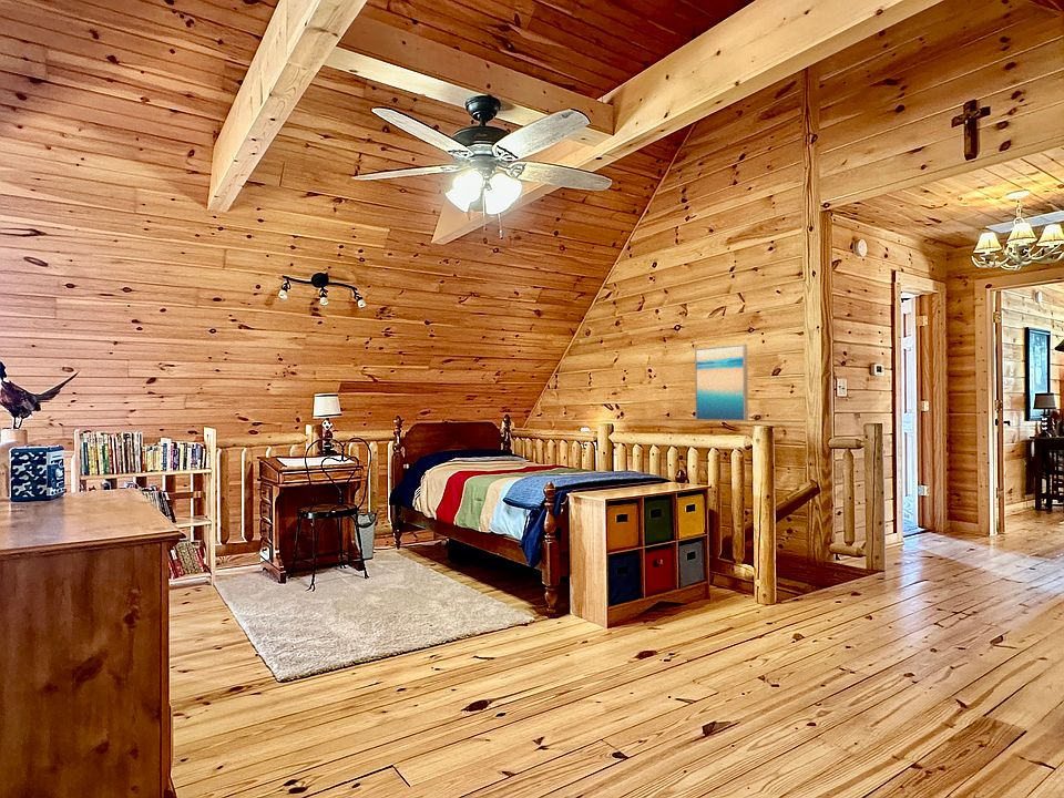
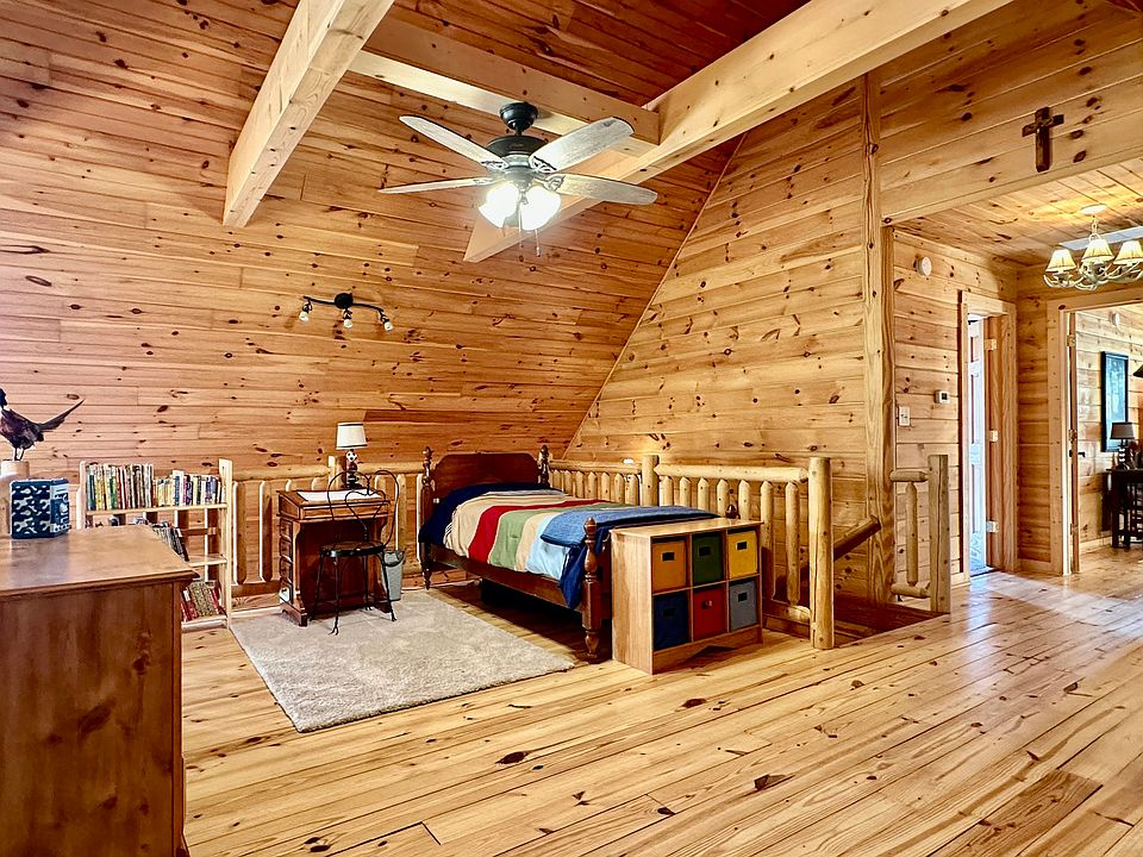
- wall art (720, 383)
